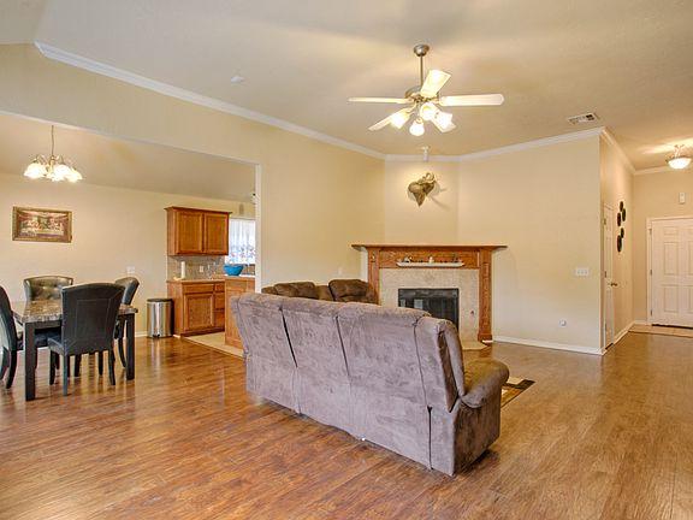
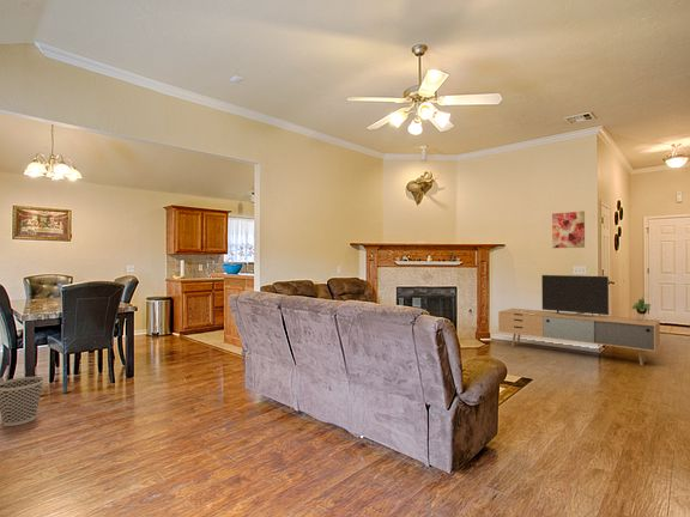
+ media console (573, 314)
+ wastebasket (19, 401)
+ wall art (568, 230)
